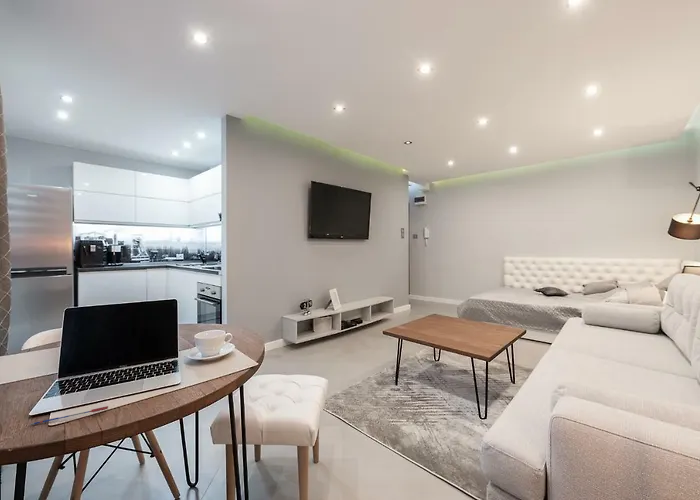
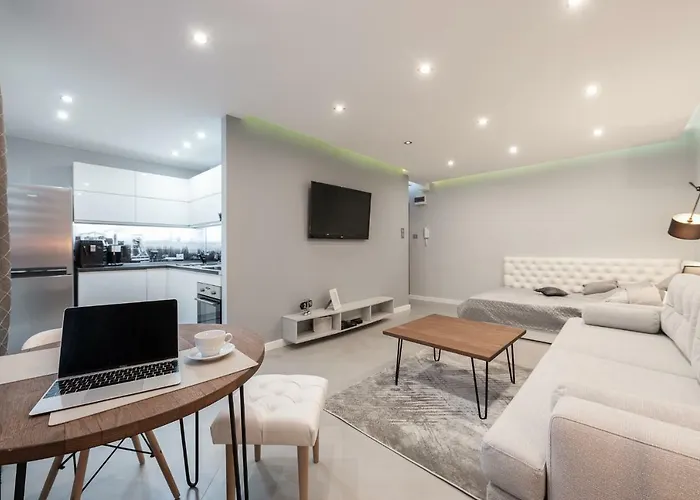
- pen (70, 415)
